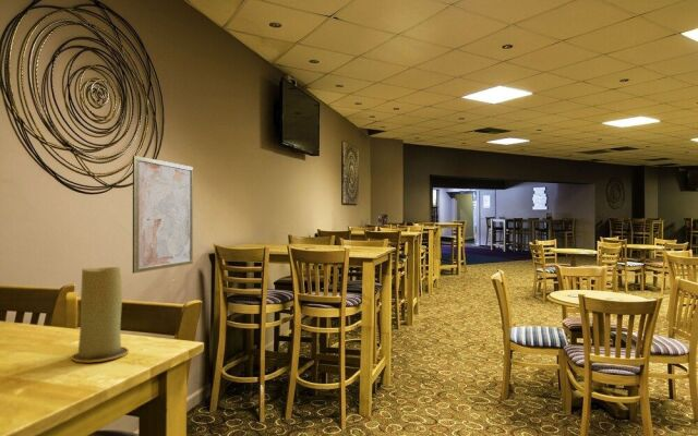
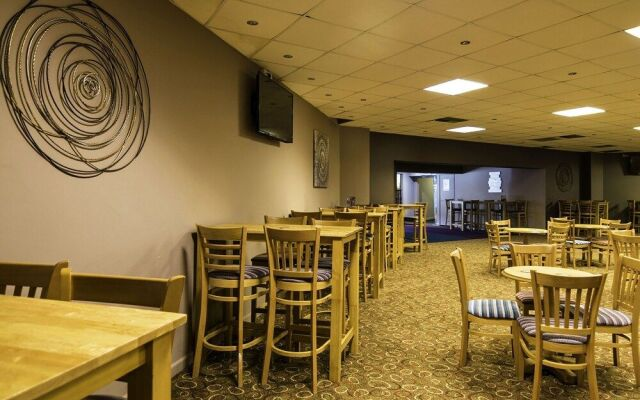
- candle (100, 311)
- wall art (166, 215)
